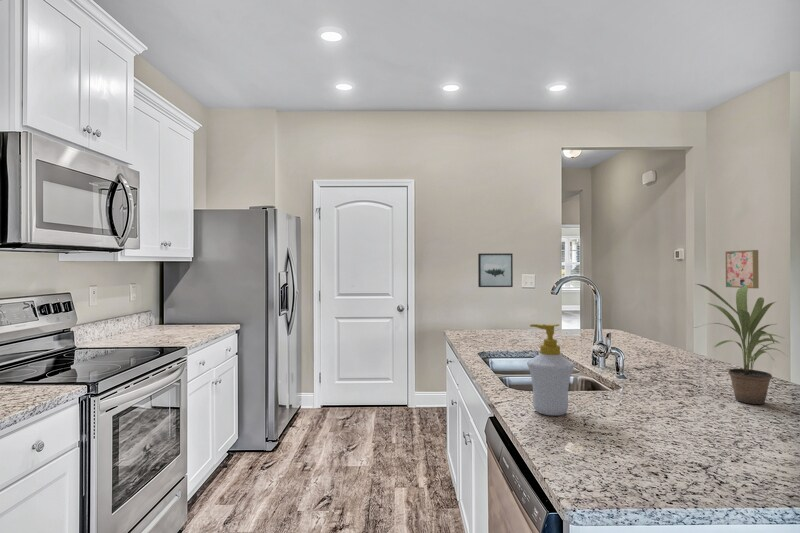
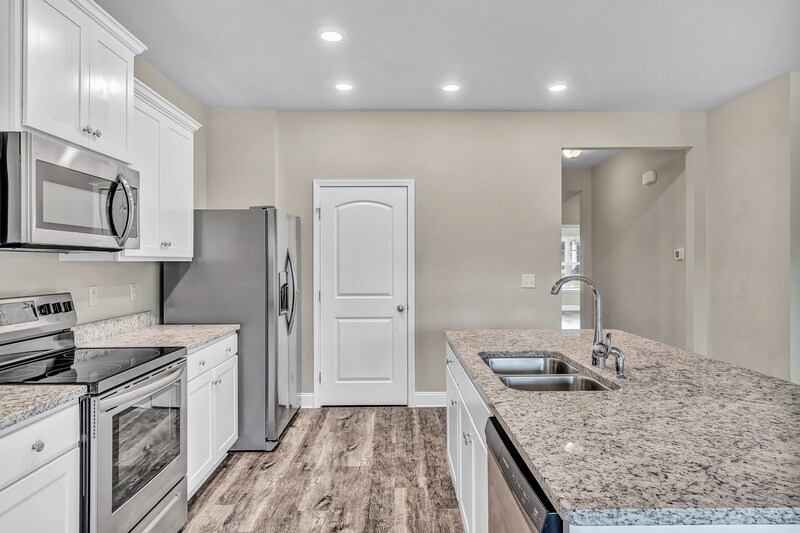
- soap bottle (550, 367)
- wall art (741, 269)
- wall art (495, 270)
- potted plant (744, 341)
